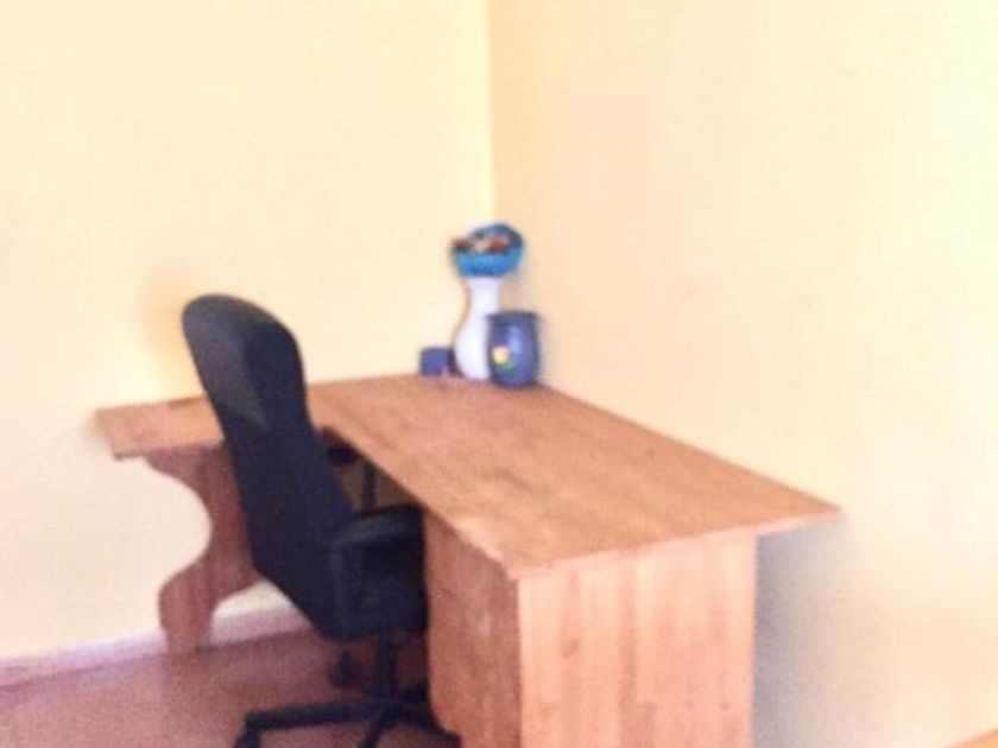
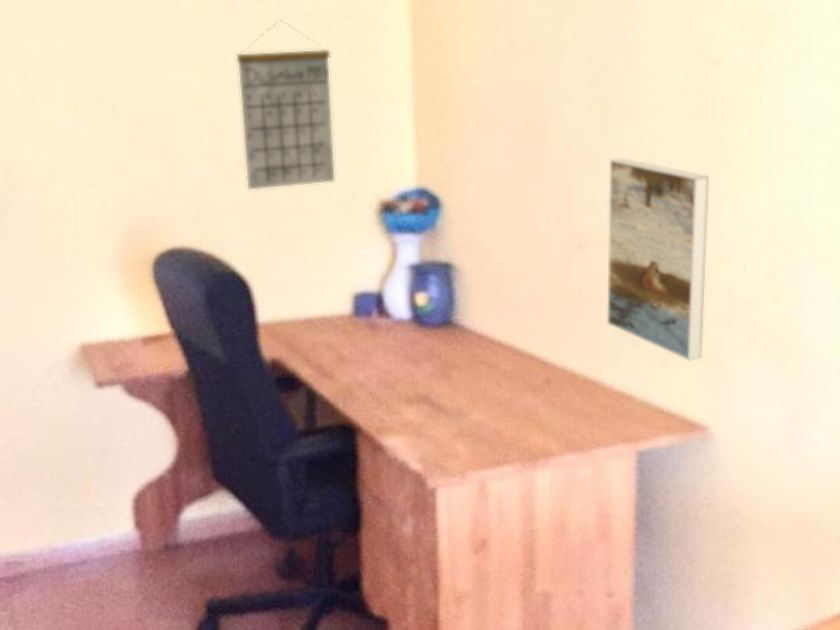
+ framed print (654, 255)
+ calendar (287, 104)
